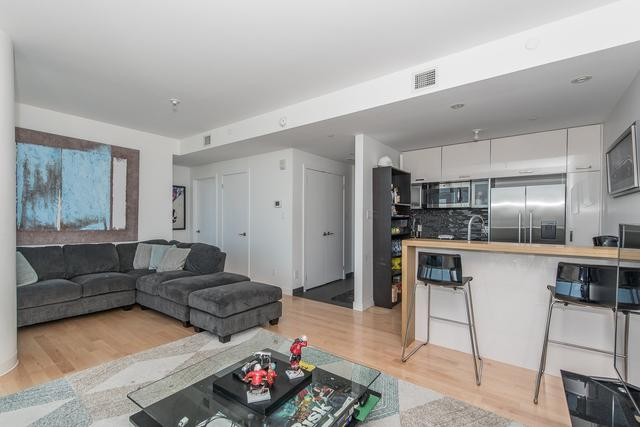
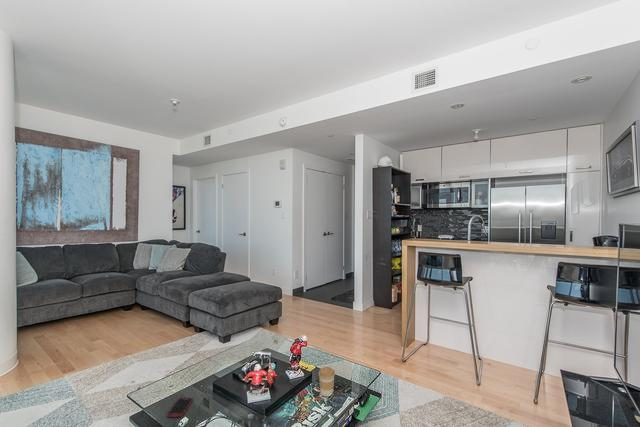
+ coffee cup (326, 381)
+ cell phone (180, 407)
